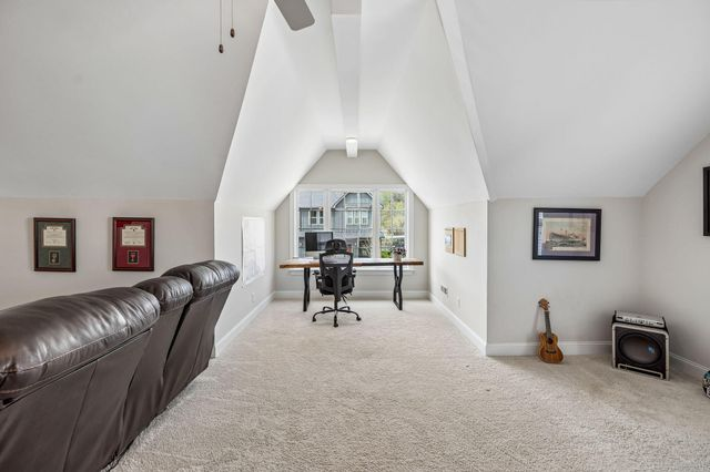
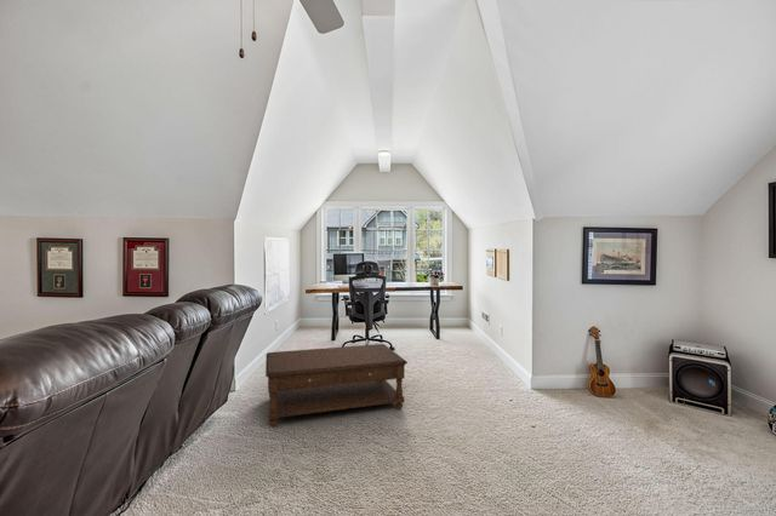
+ coffee table (333, 379)
